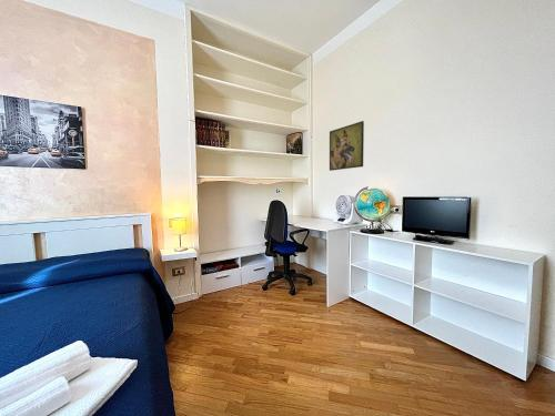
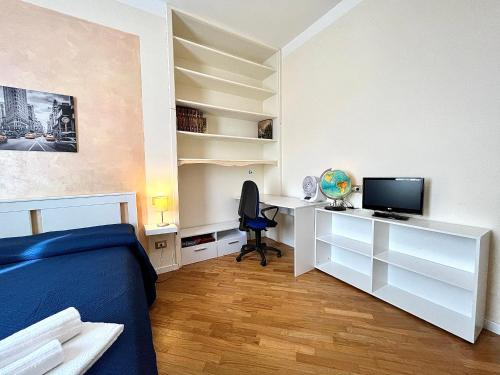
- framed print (345, 148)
